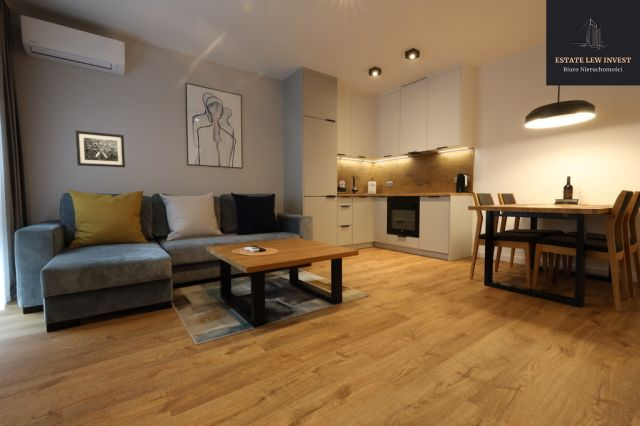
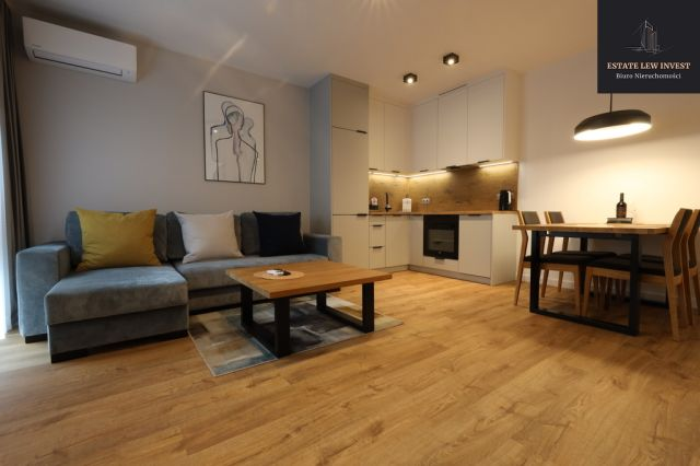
- wall art (101, 149)
